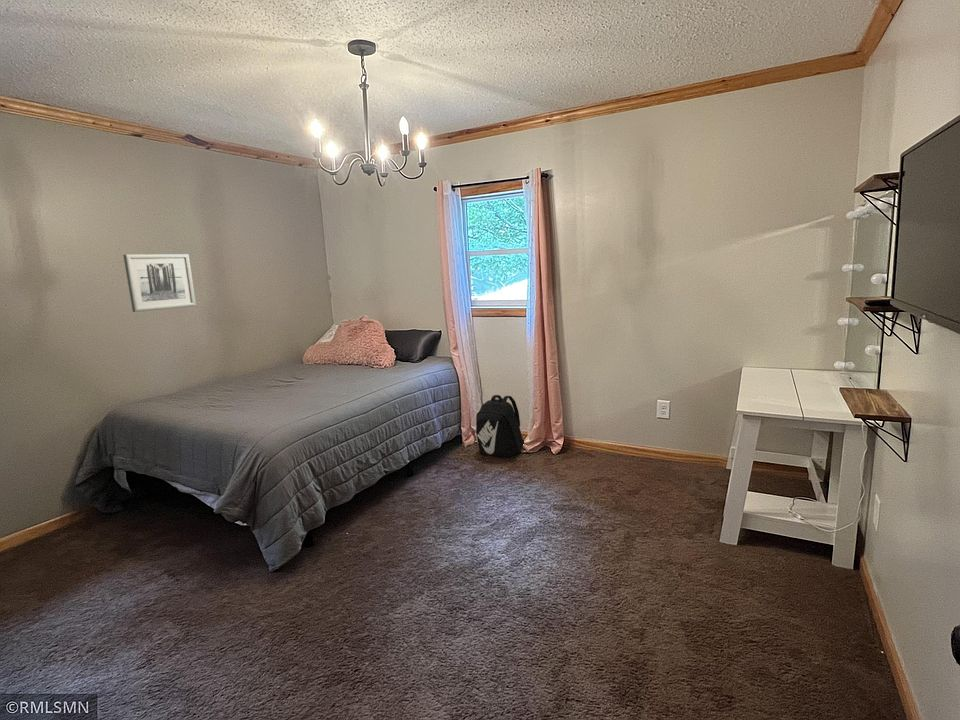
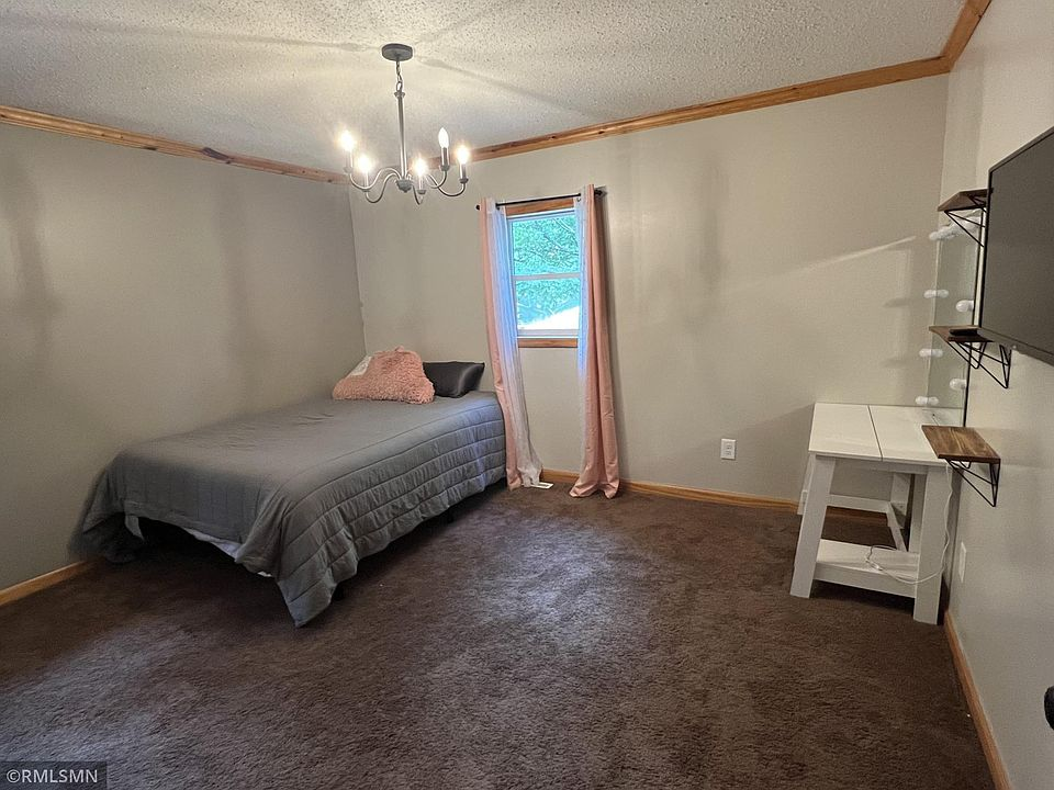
- wall art (161, 281)
- backpack (501, 422)
